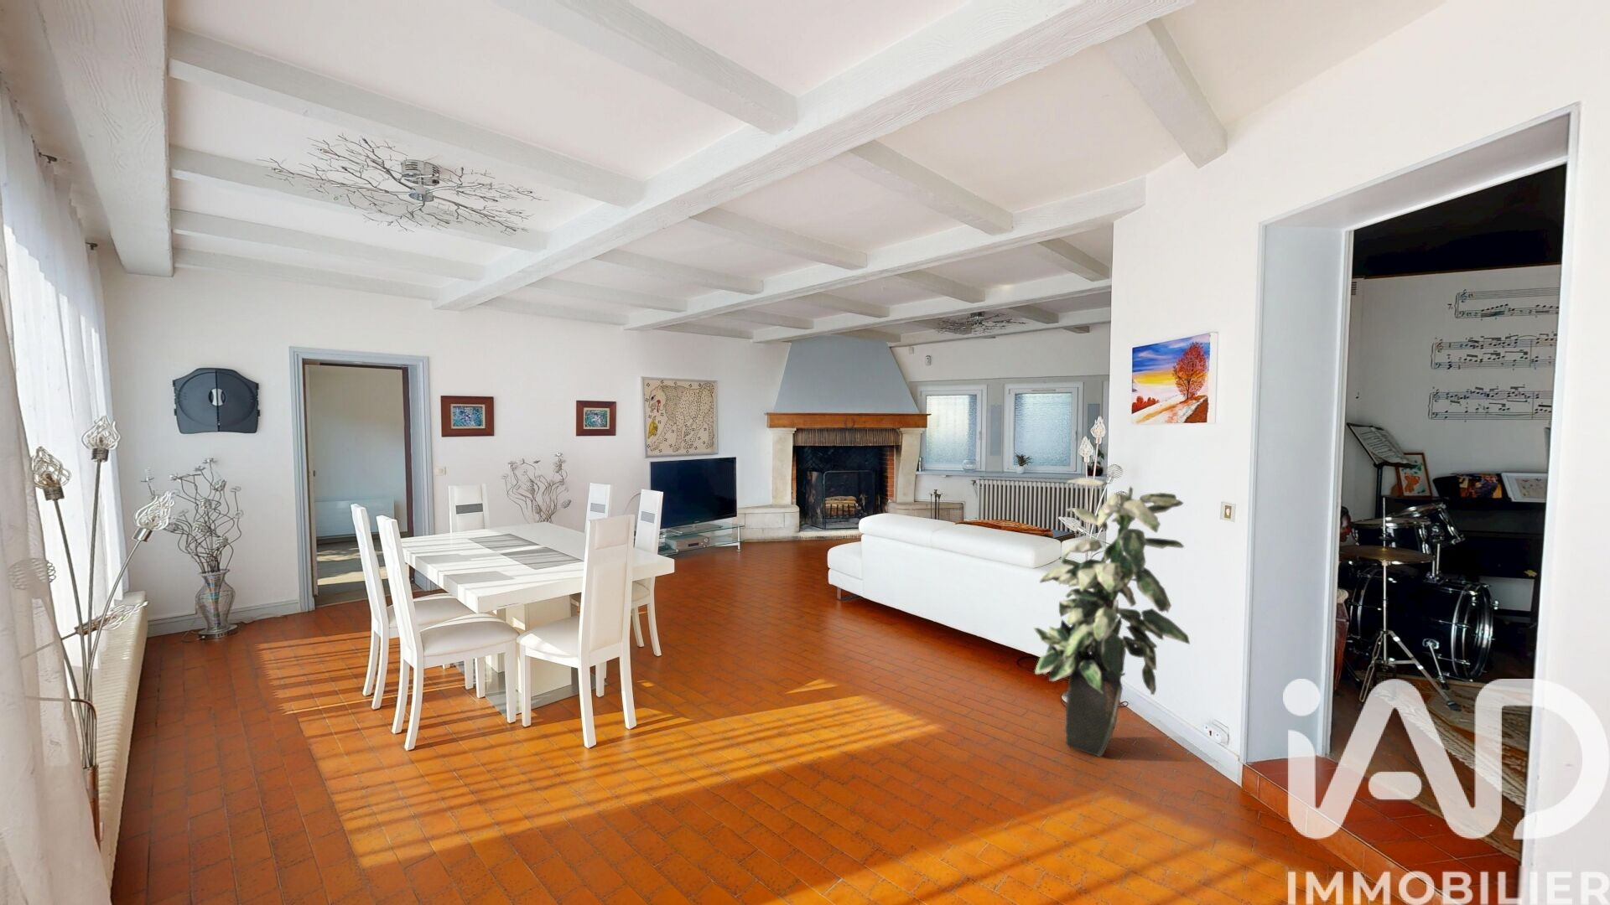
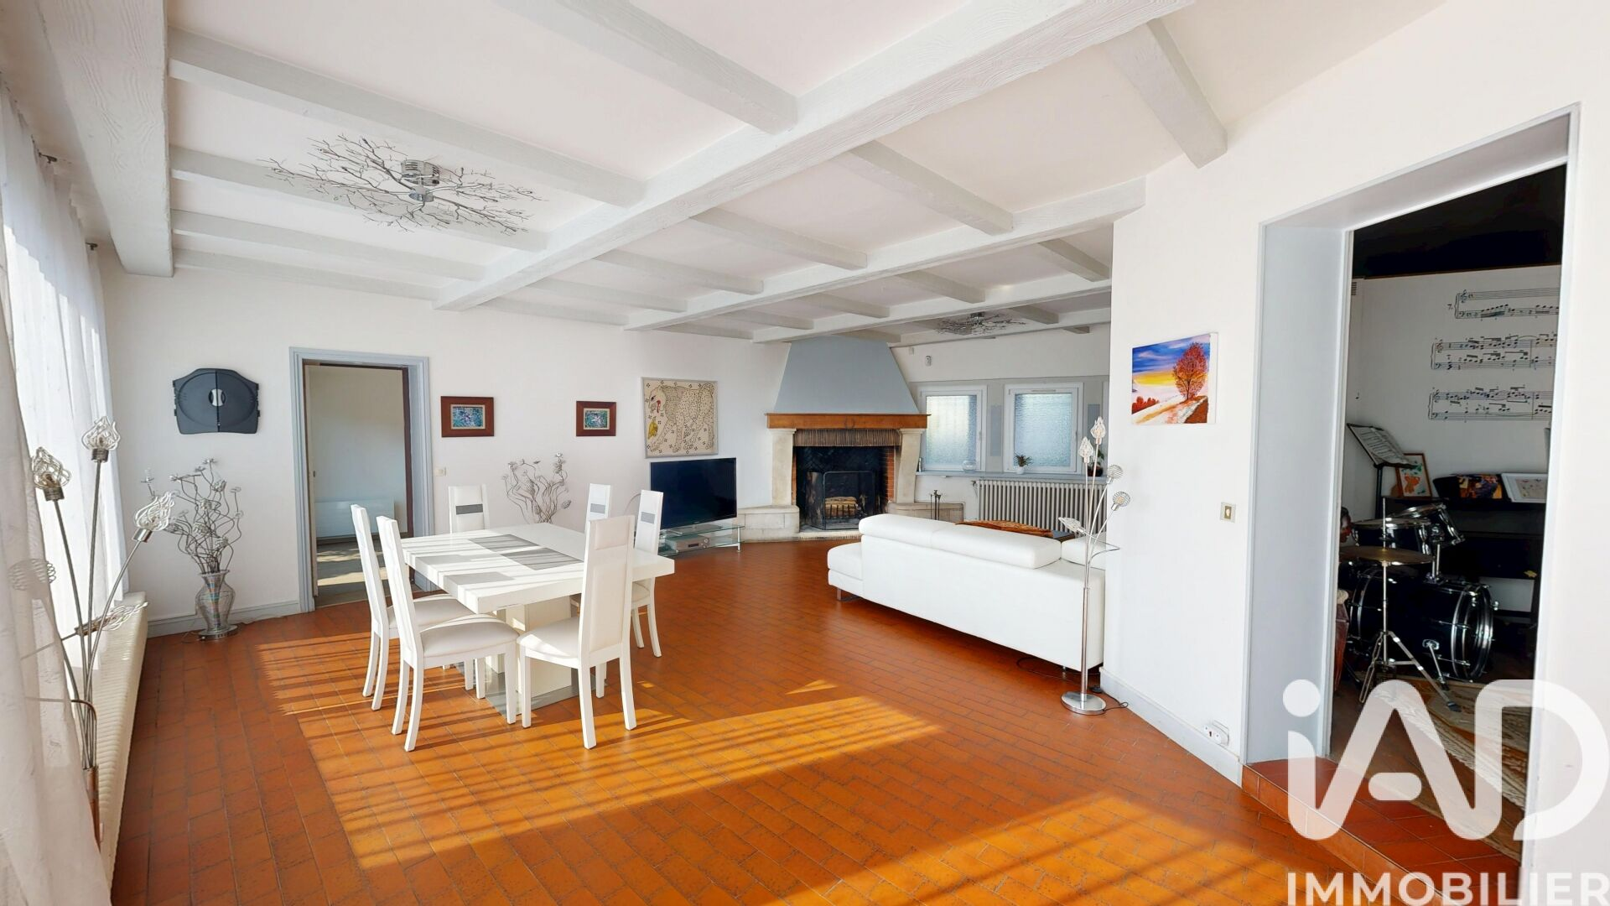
- indoor plant (1101, 612)
